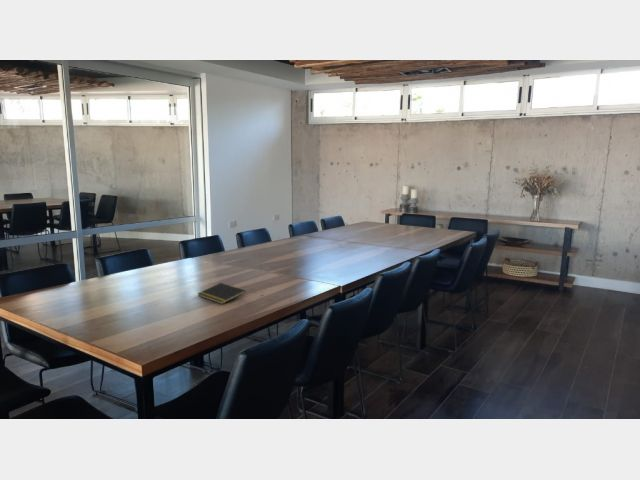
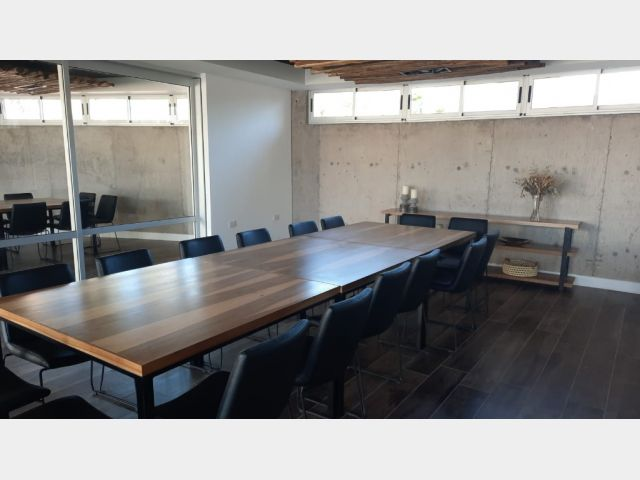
- notepad (221, 292)
